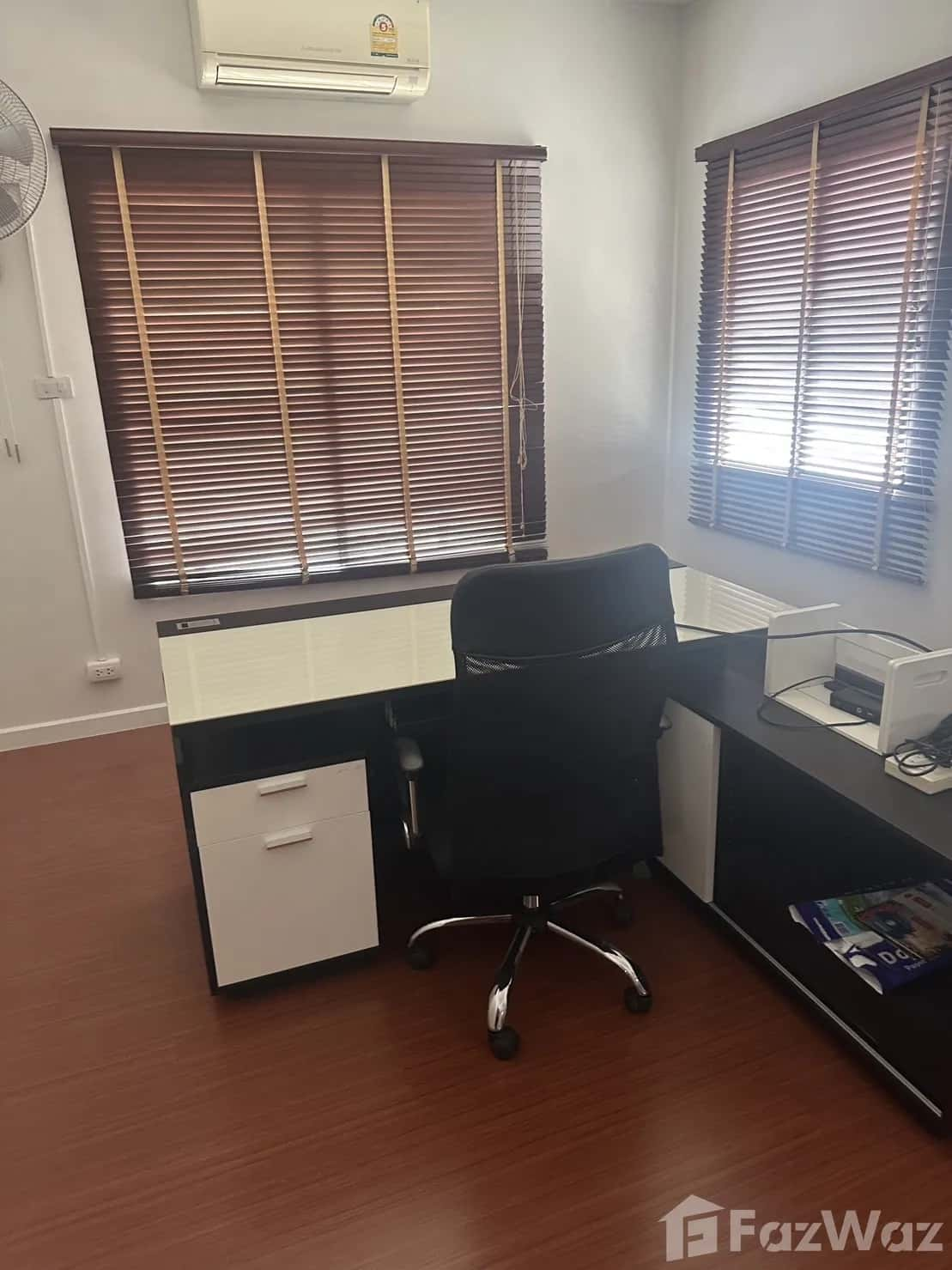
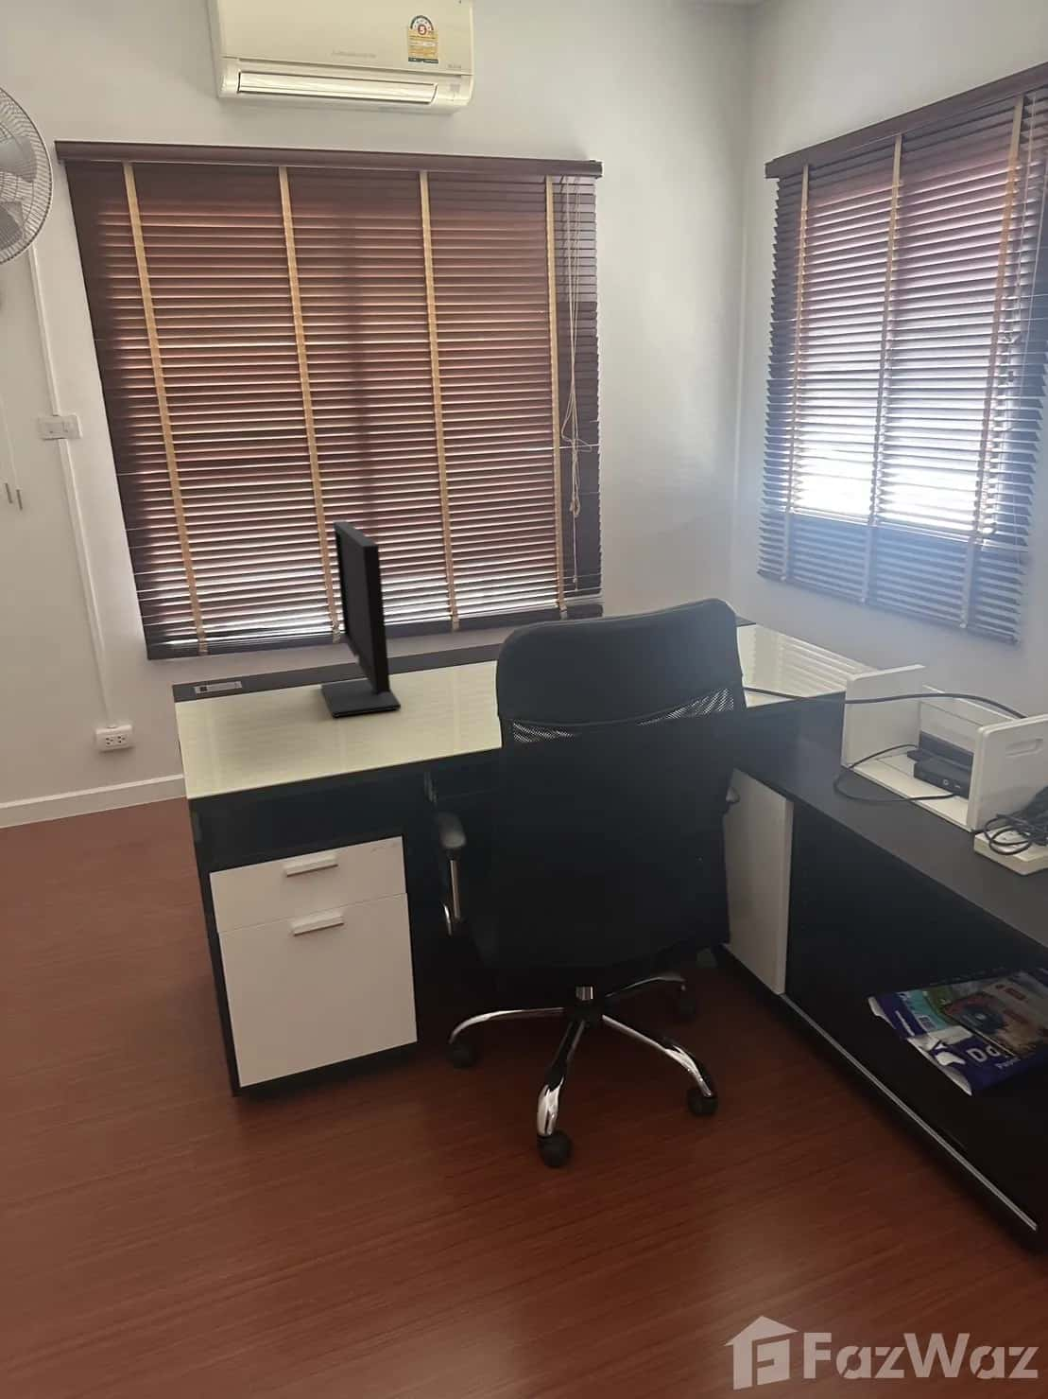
+ monitor (351, 617)
